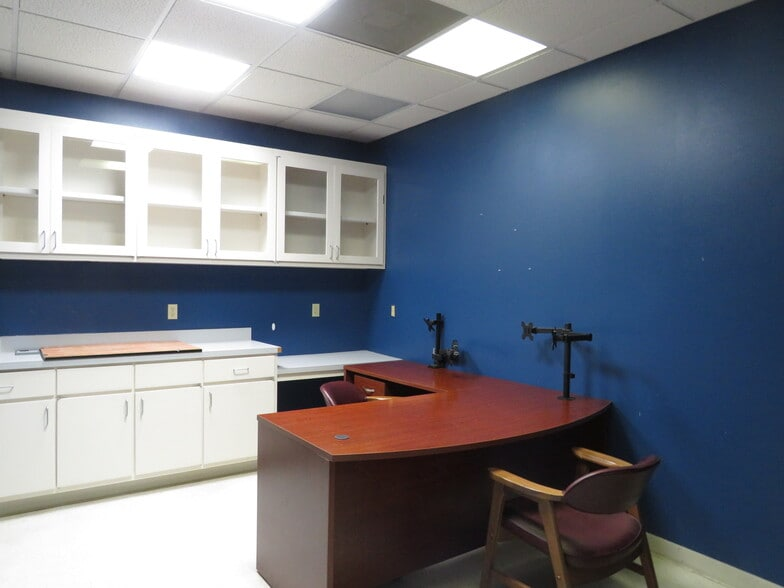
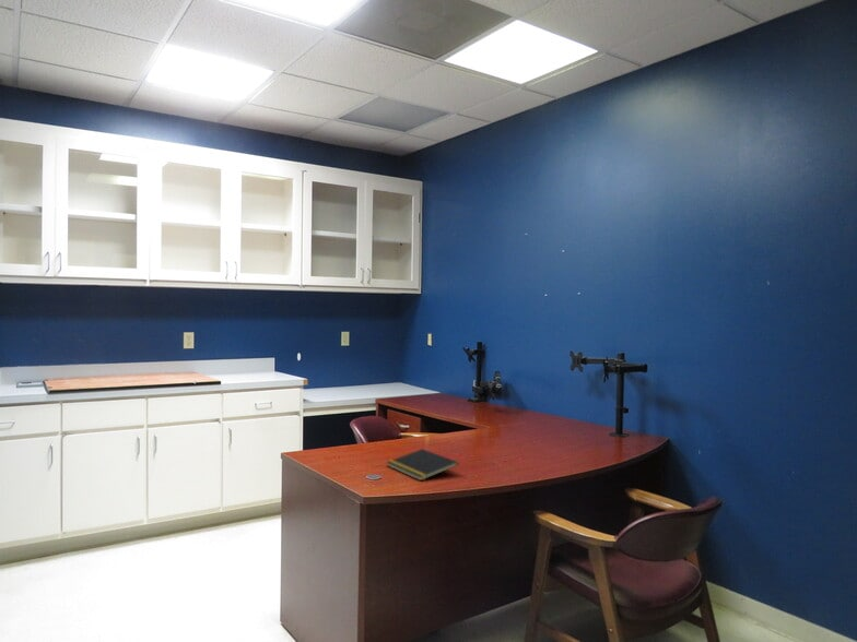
+ notepad (421, 463)
